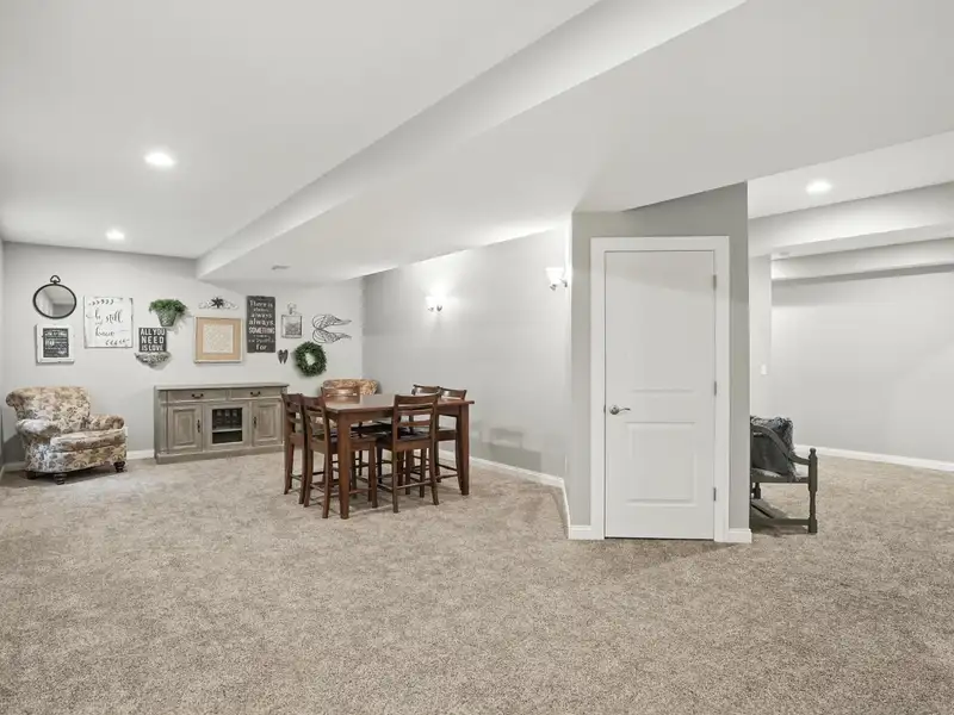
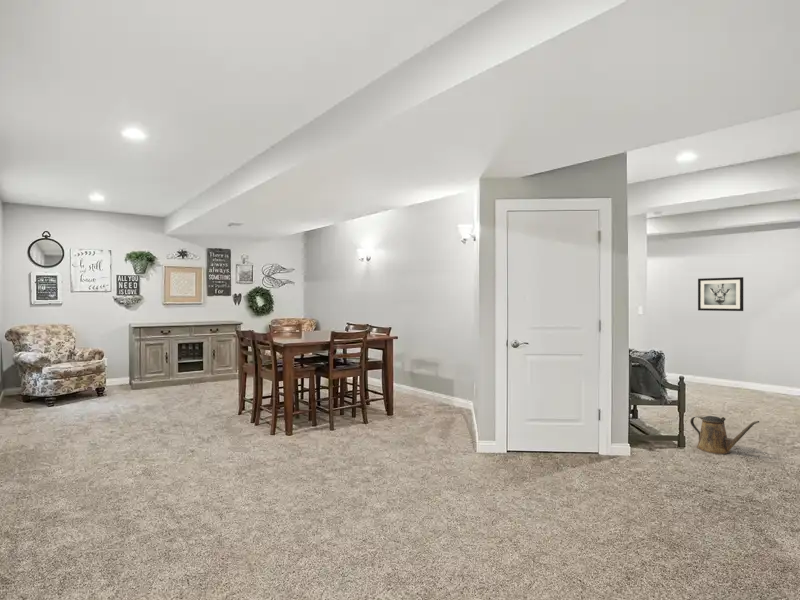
+ wall art (720, 294)
+ watering can (723, 433)
